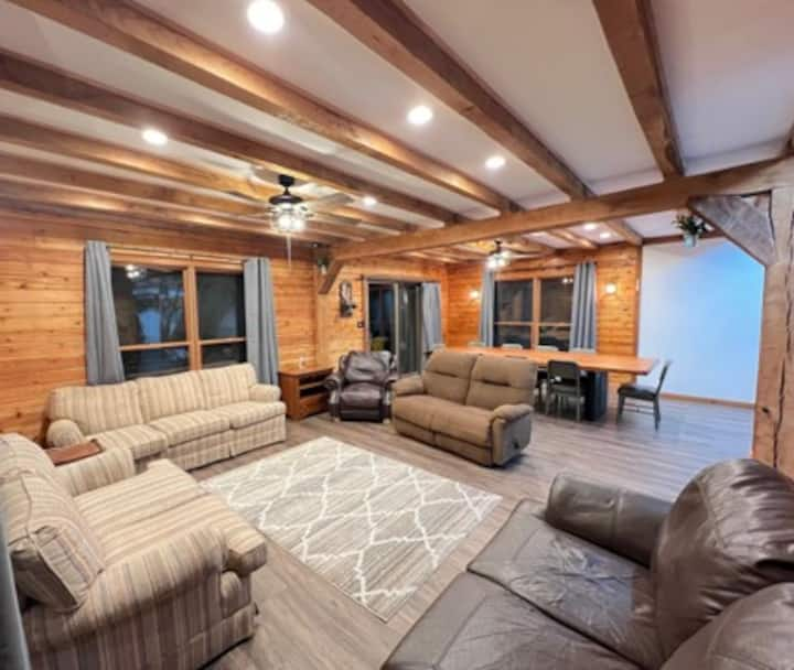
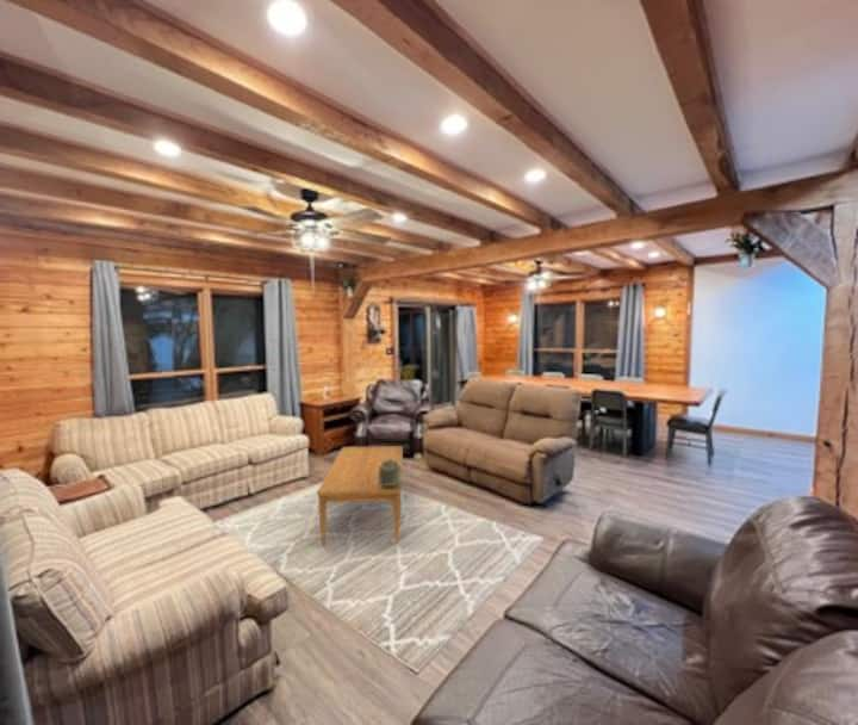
+ coffee table (367, 488)
+ decorative box (390, 472)
